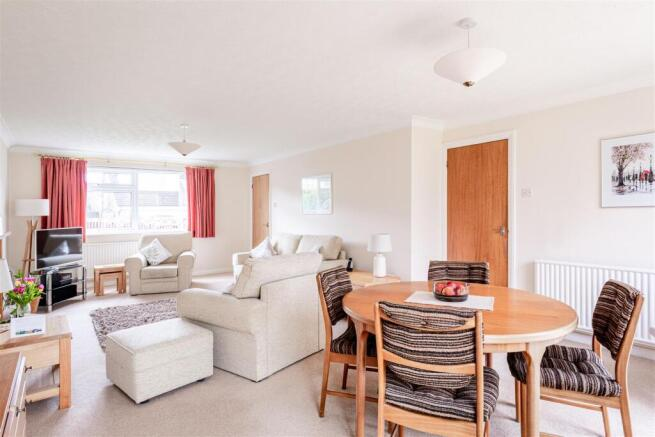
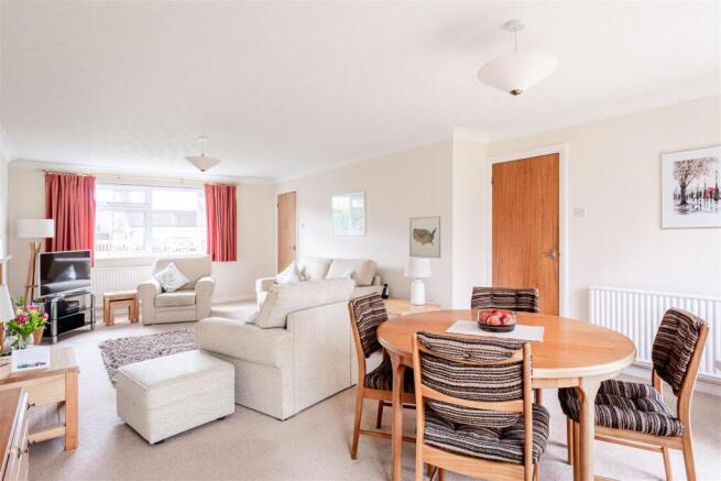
+ wall art (424, 237)
